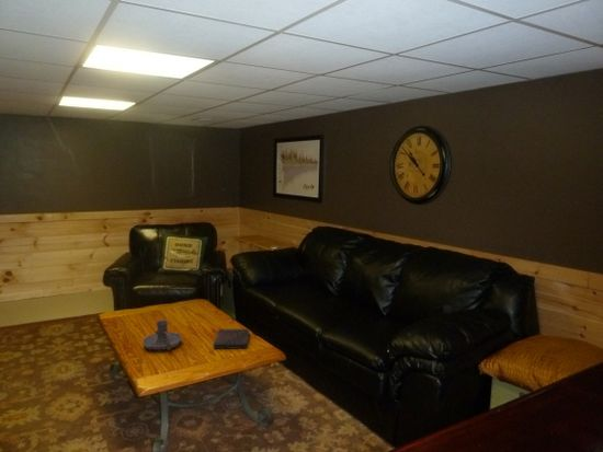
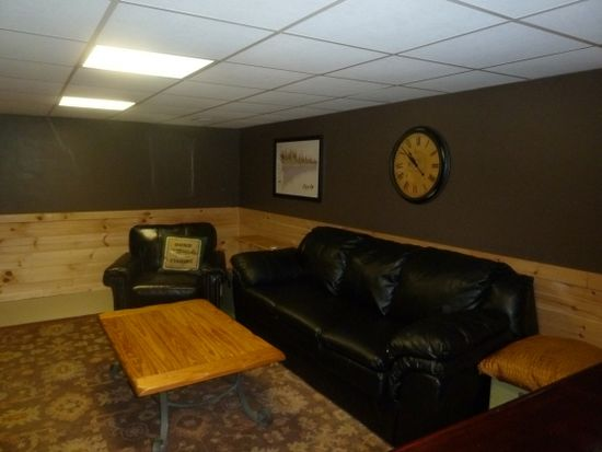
- candle holder (163, 335)
- book (231, 338)
